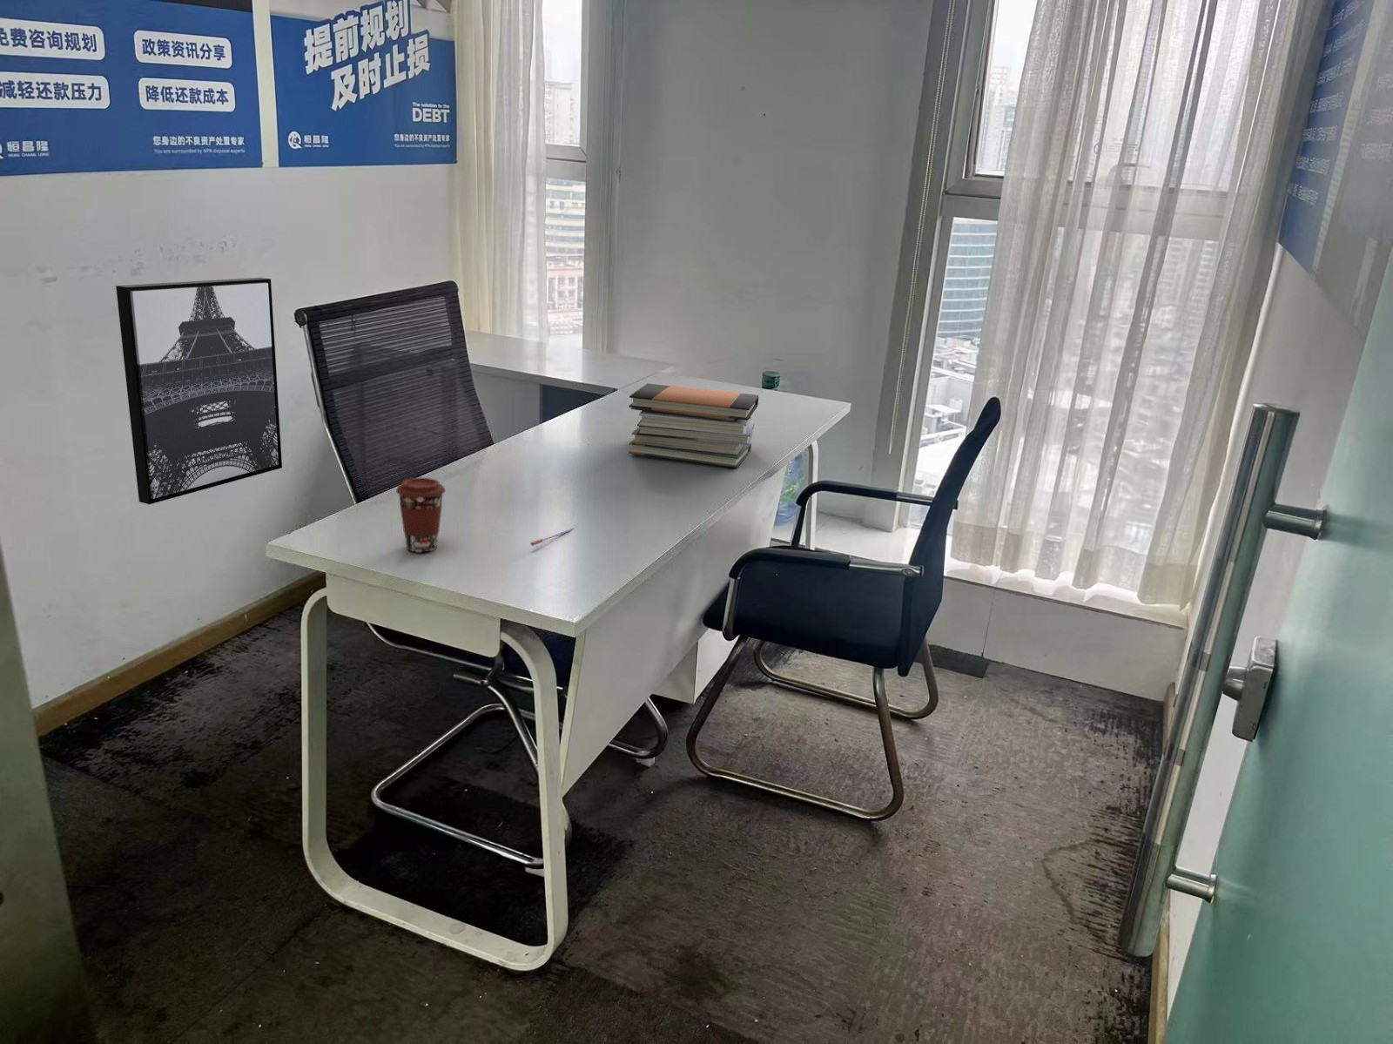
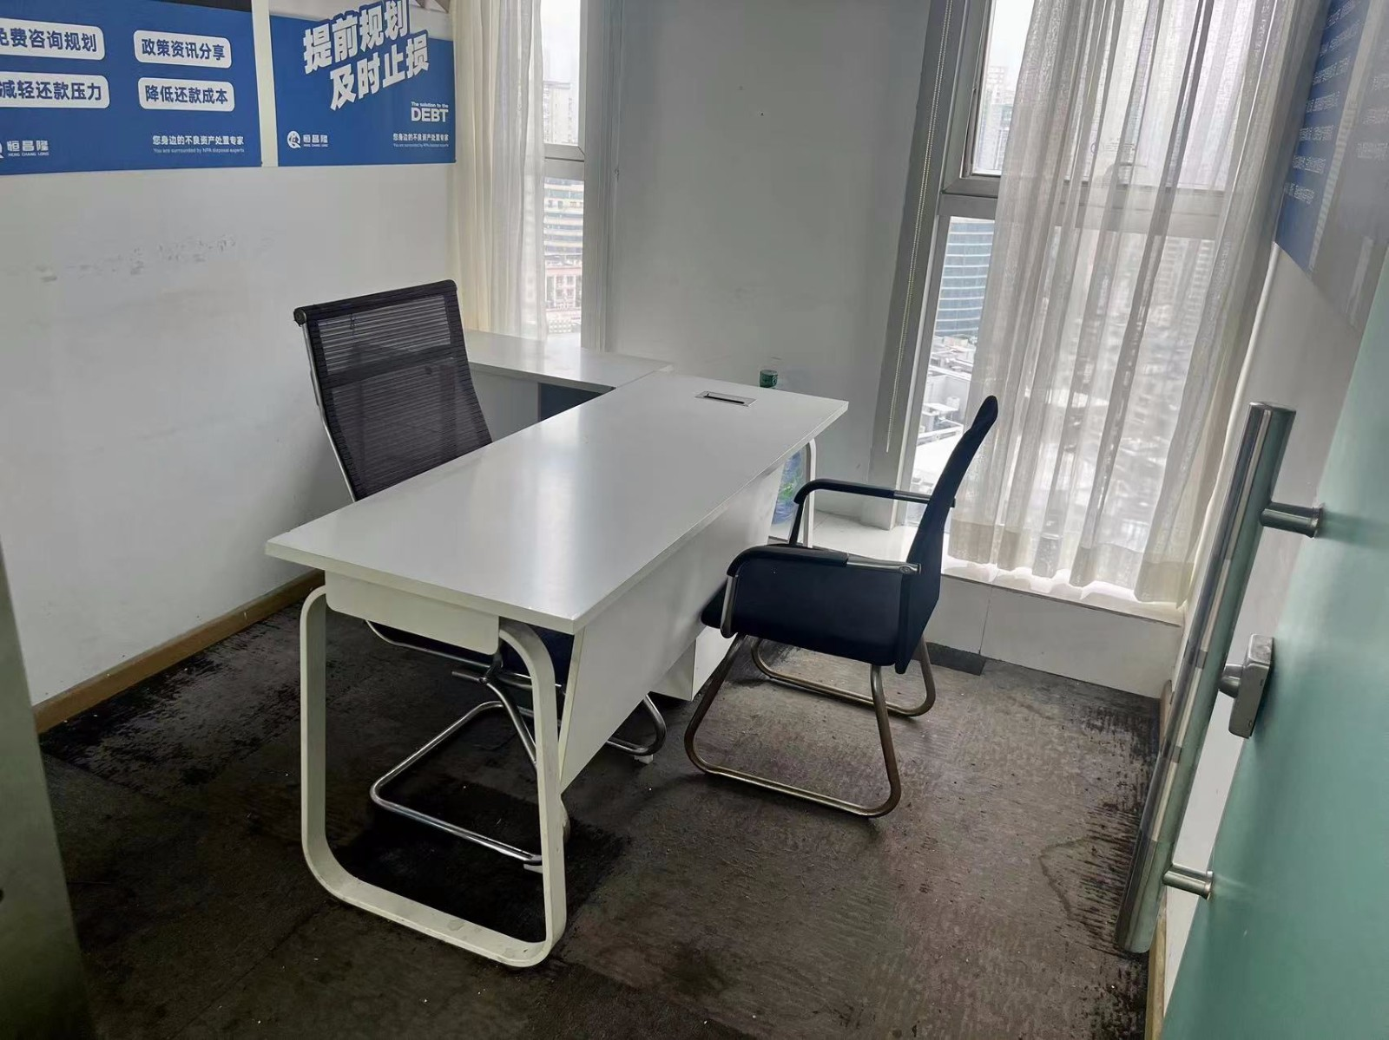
- pen (553, 535)
- book stack (694, 424)
- coffee cup (421, 514)
- wall art (207, 386)
